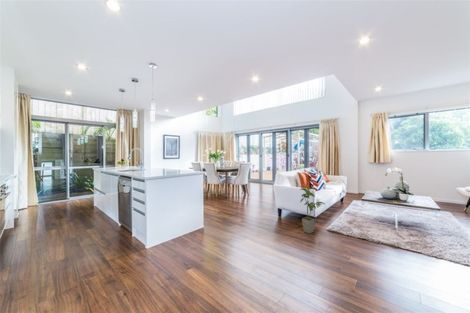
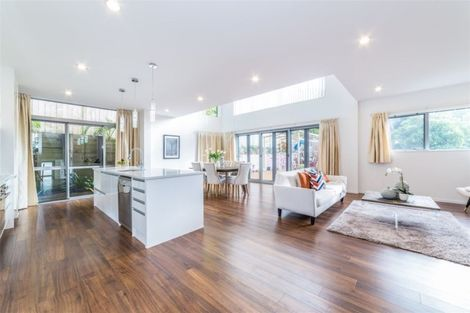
- house plant (310, 210)
